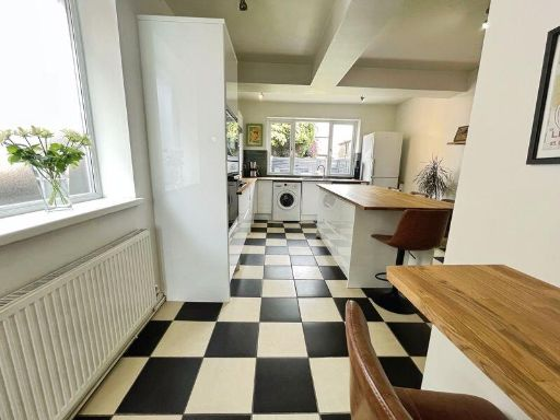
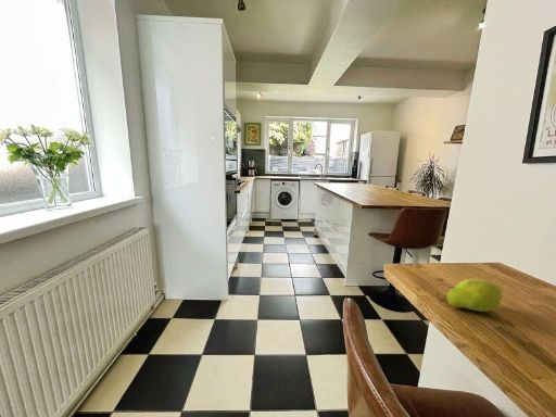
+ fruit (469, 291)
